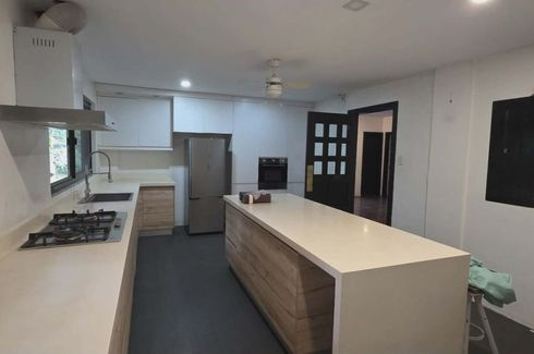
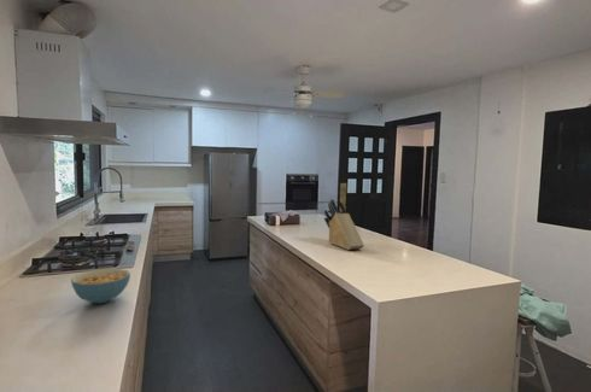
+ cereal bowl (101, 288)
+ knife block (343, 222)
